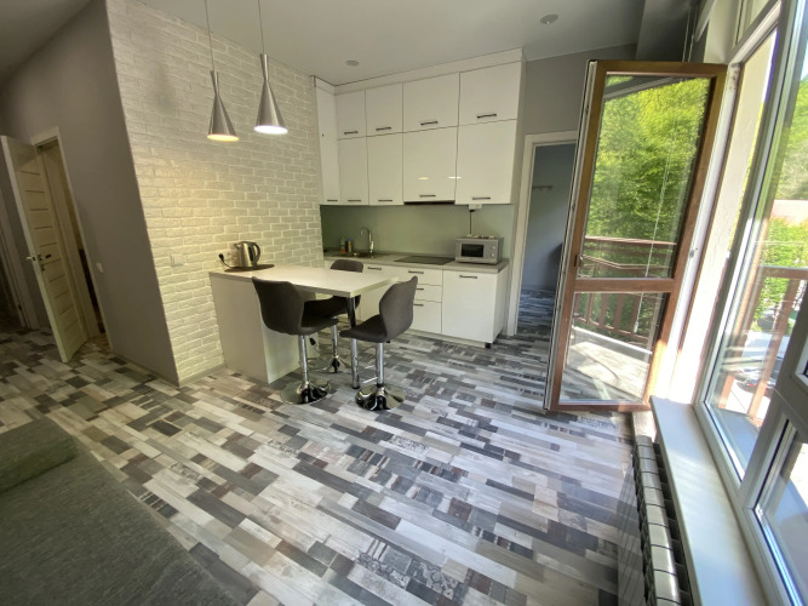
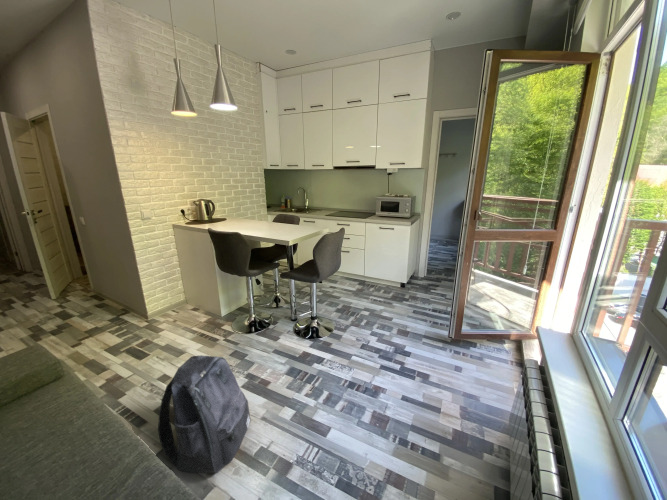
+ backpack (206, 403)
